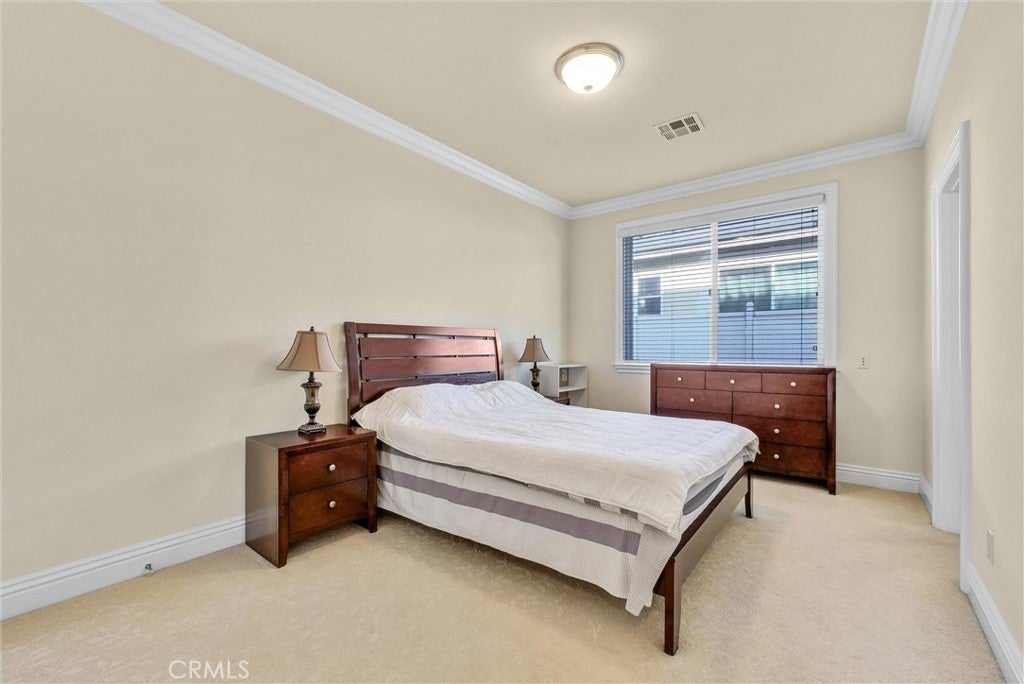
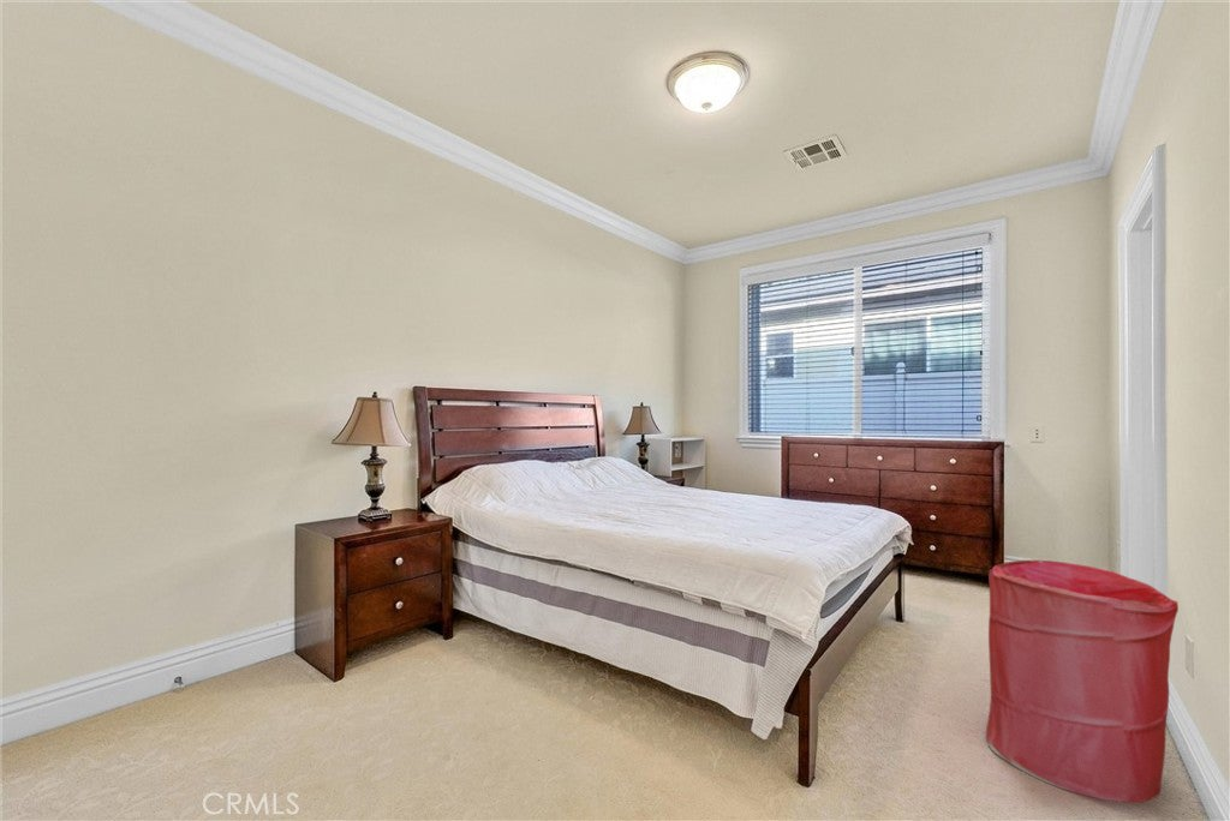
+ laundry hamper (1074, 665)
